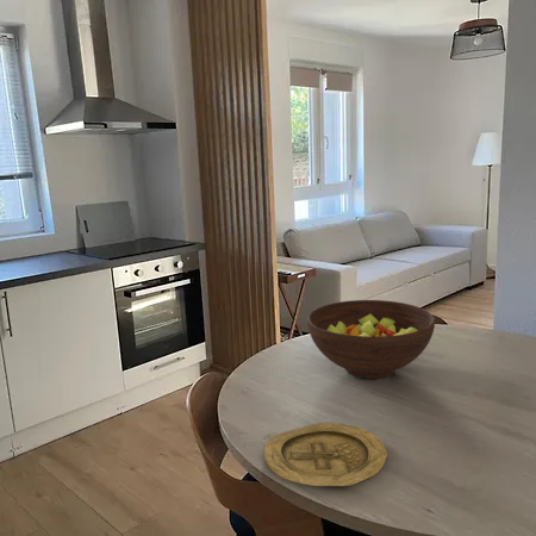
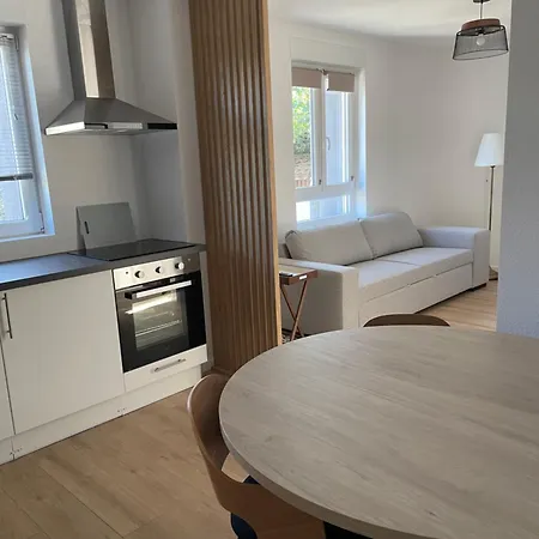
- fruit bowl (369, 343)
- plate (324, 453)
